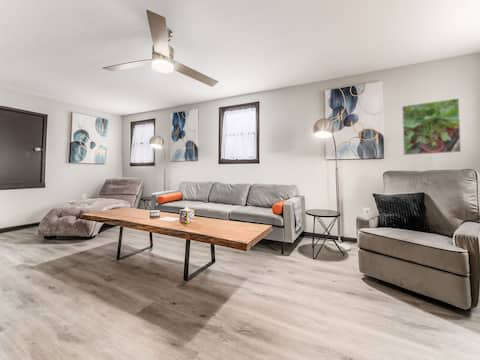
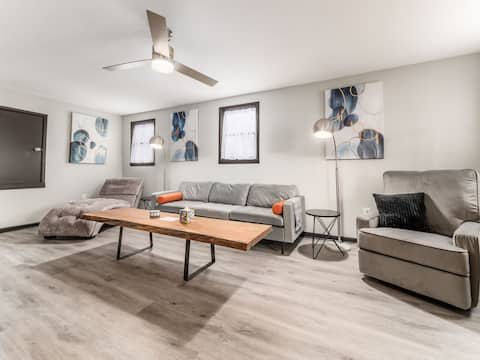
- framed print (429, 128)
